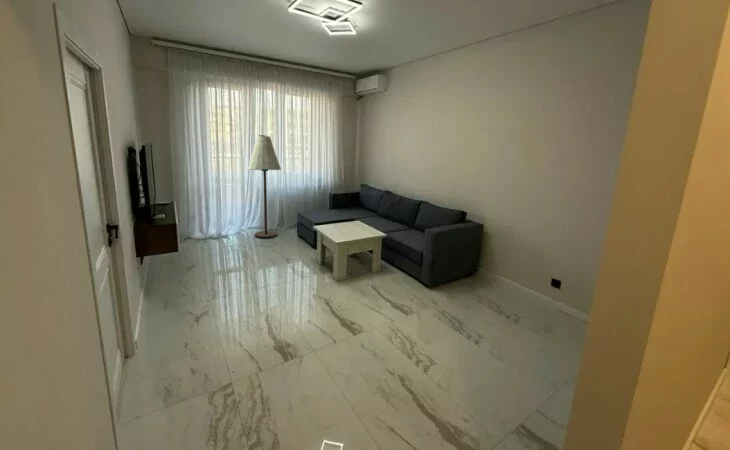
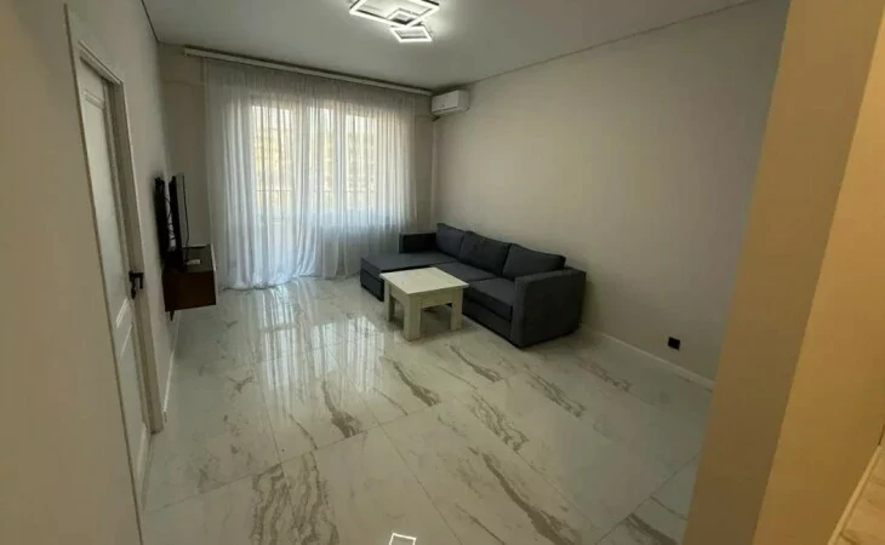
- floor lamp (265, 186)
